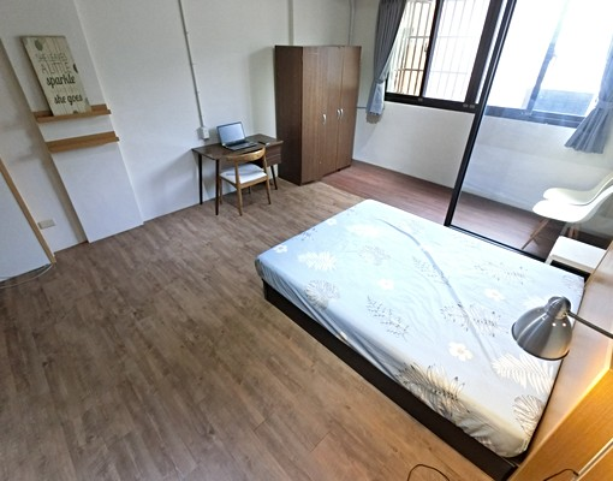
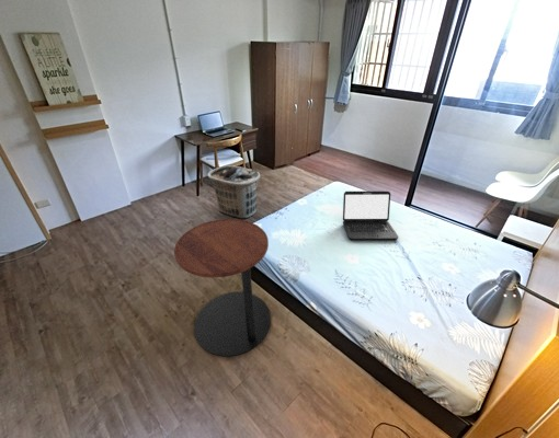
+ clothes hamper (235, 188)
+ laptop (369, 215)
+ side table (228, 292)
